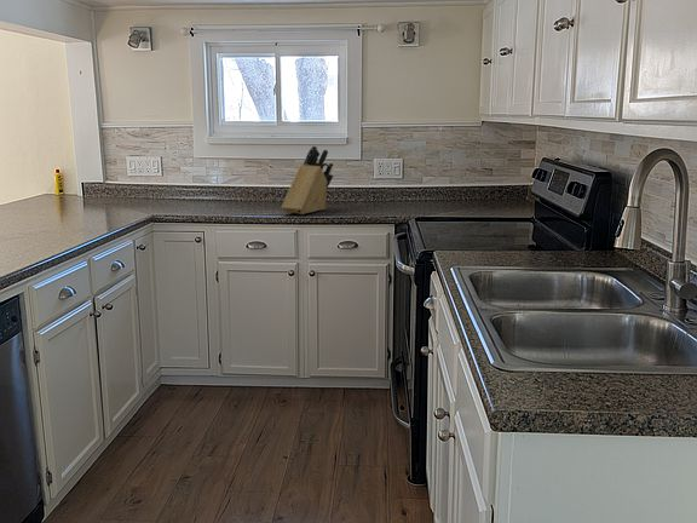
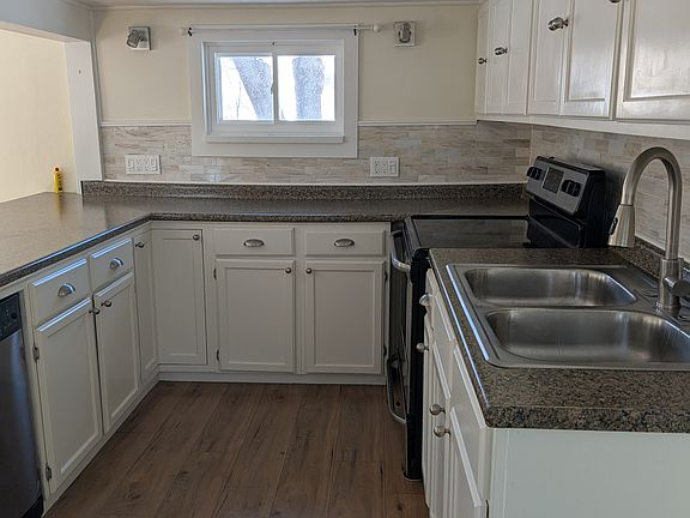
- knife block (309, 178)
